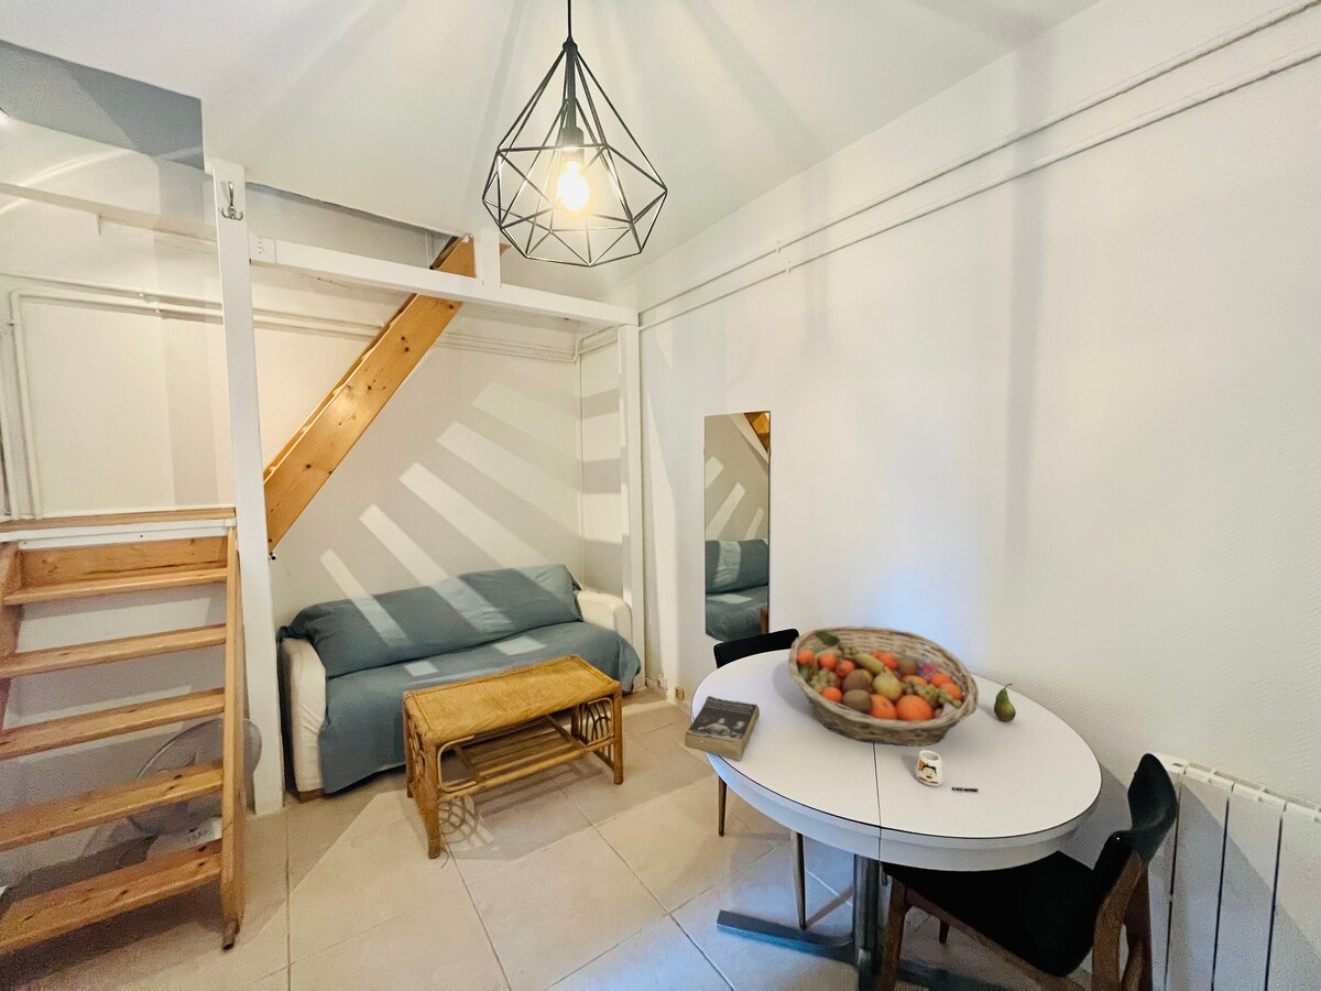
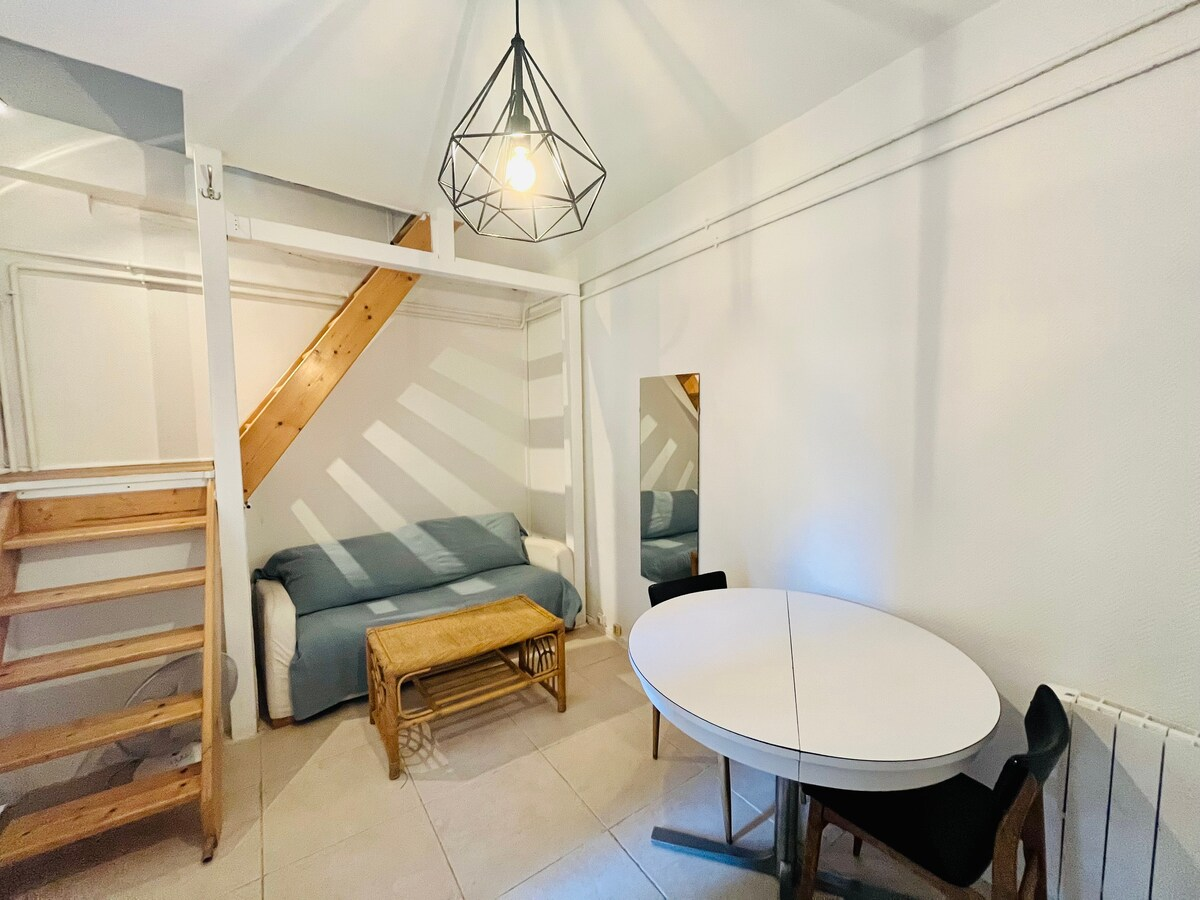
- book (723, 725)
- mug (941, 766)
- fruit basket (876, 682)
- fruit (1005, 699)
